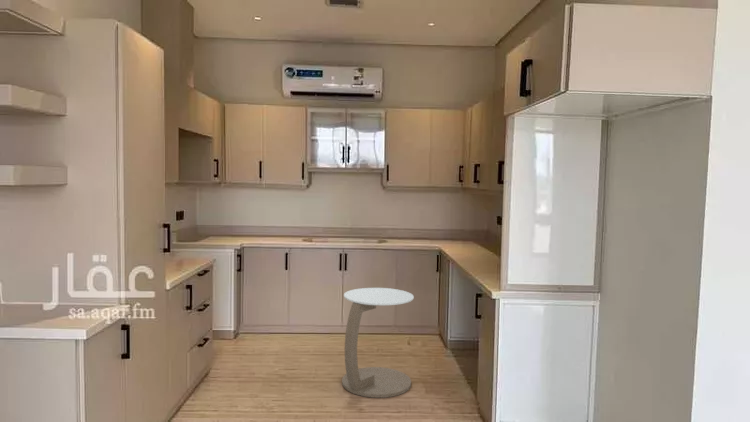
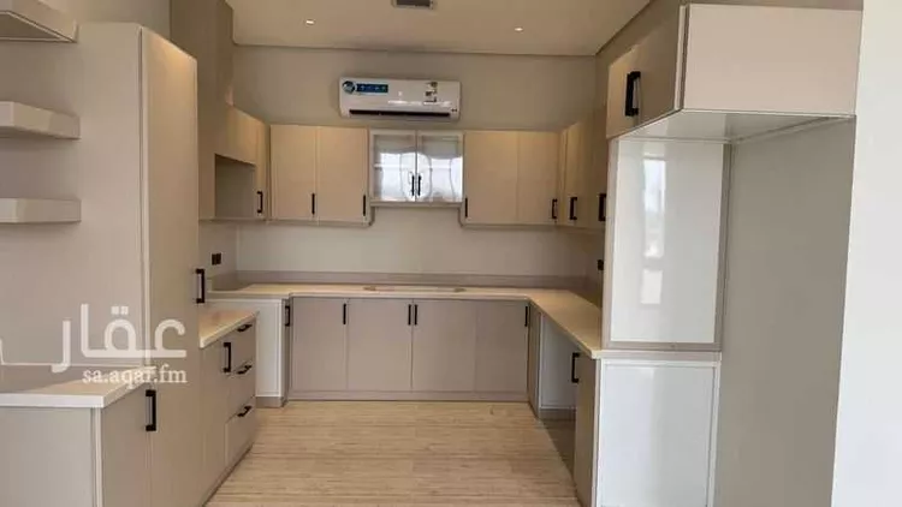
- side table (357, 340)
